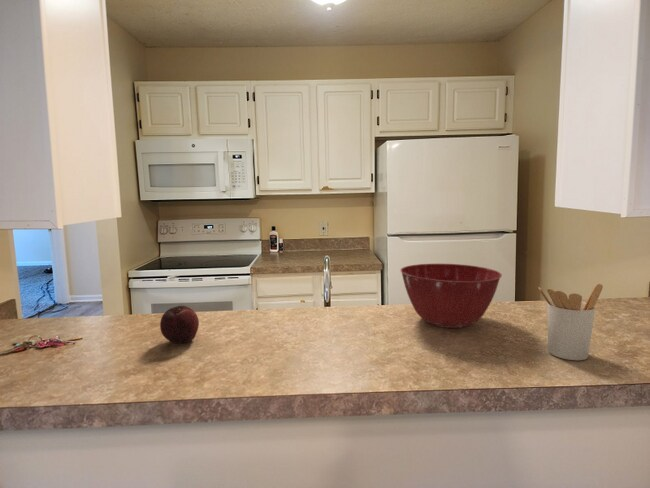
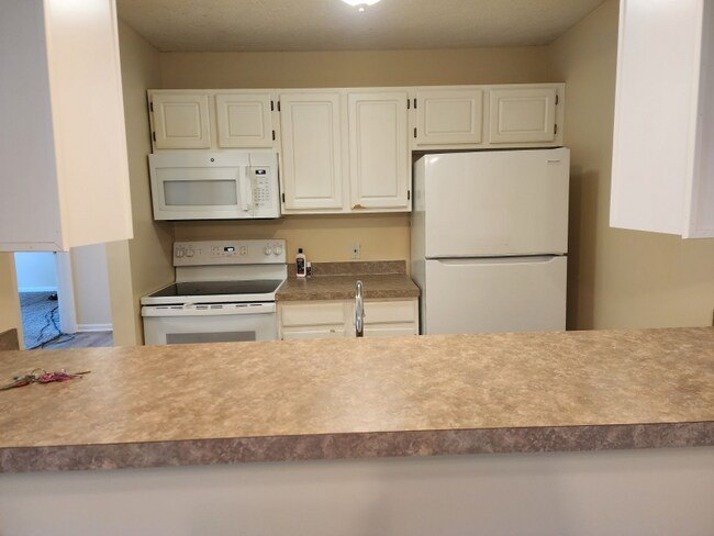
- utensil holder (567, 319)
- mixing bowl (448, 295)
- fruit (179, 324)
